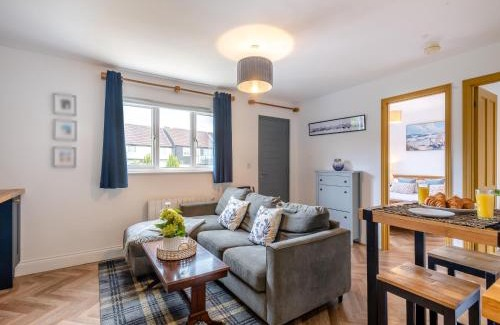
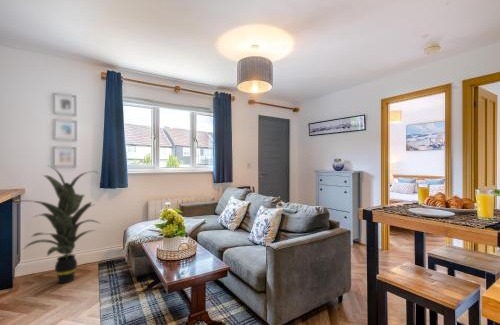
+ indoor plant (61, 222)
